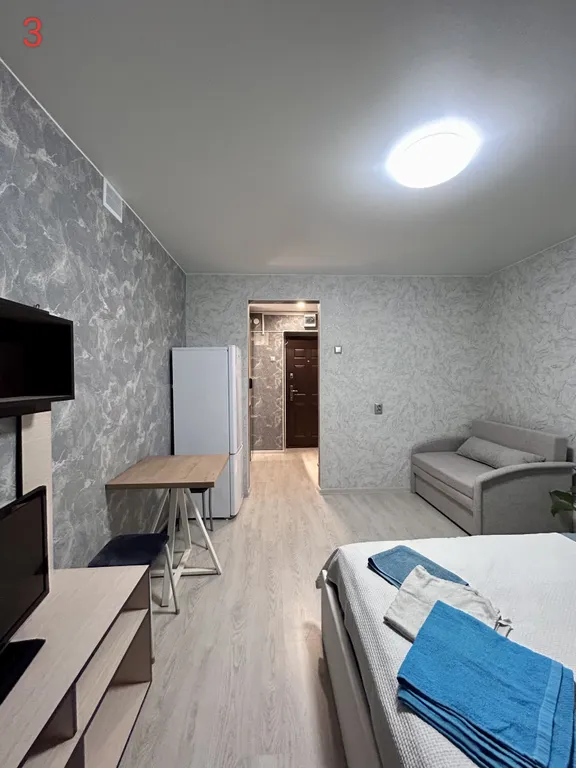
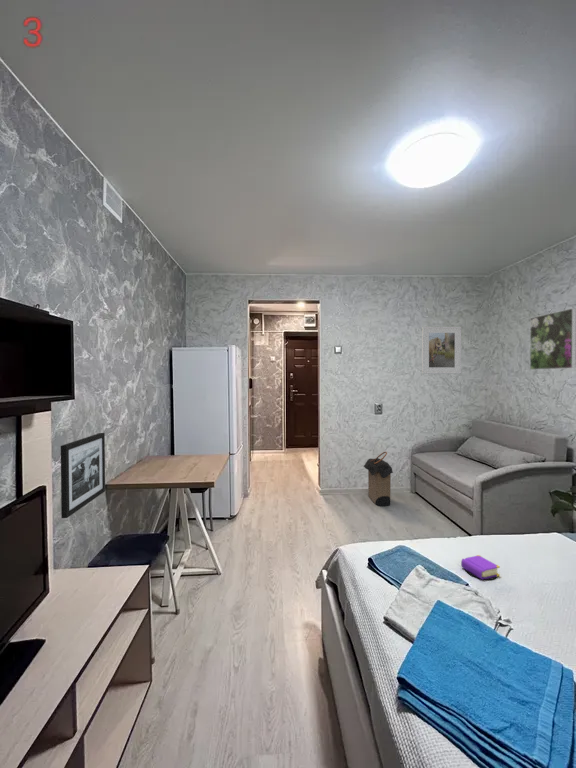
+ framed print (551, 341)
+ book (480, 566)
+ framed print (441, 350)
+ picture frame (85, 471)
+ laundry hamper (377, 475)
